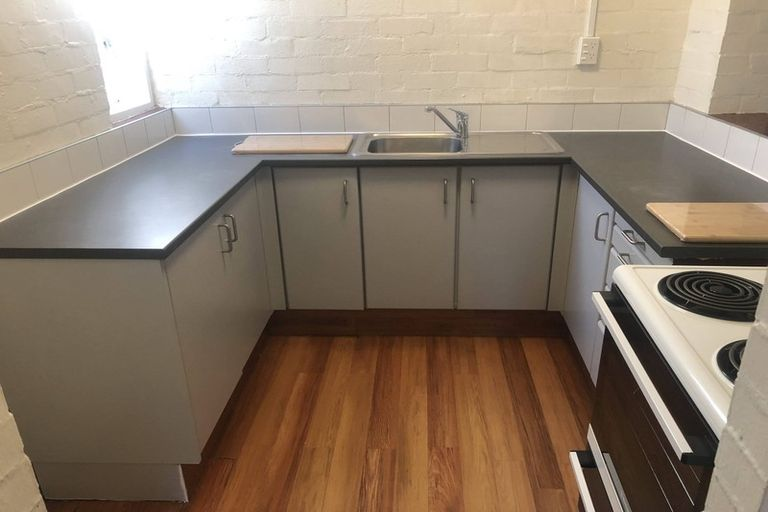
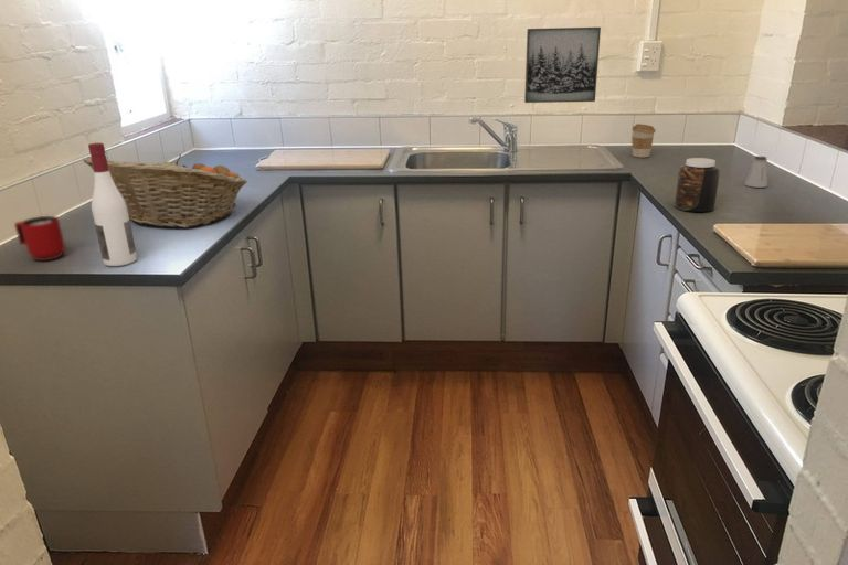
+ coffee cup (643, 140)
+ saltshaker (757, 171)
+ mug (39, 238)
+ wall art (561, 65)
+ alcohol (108, 204)
+ jar (697, 183)
+ fruit basket (169, 183)
